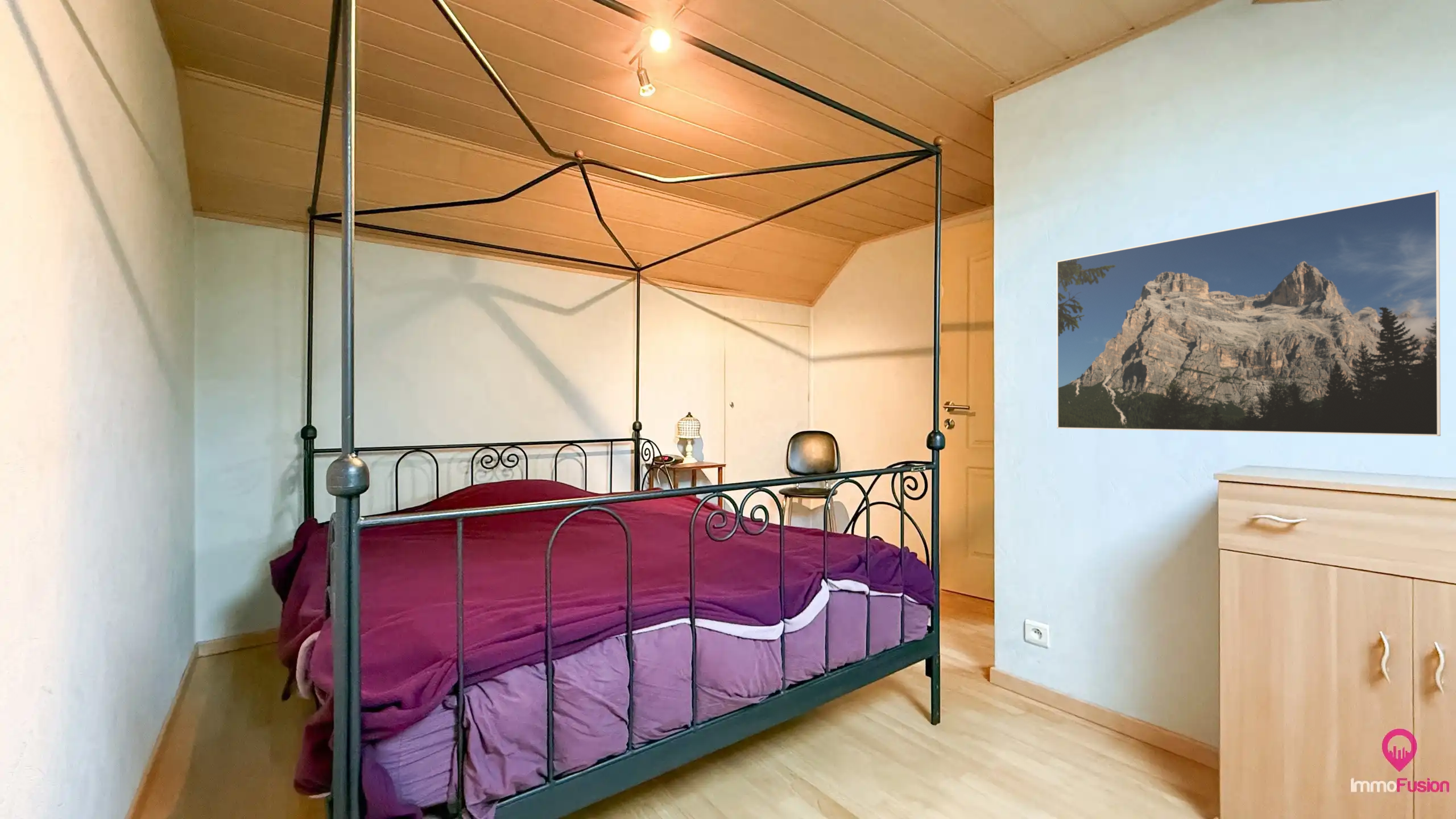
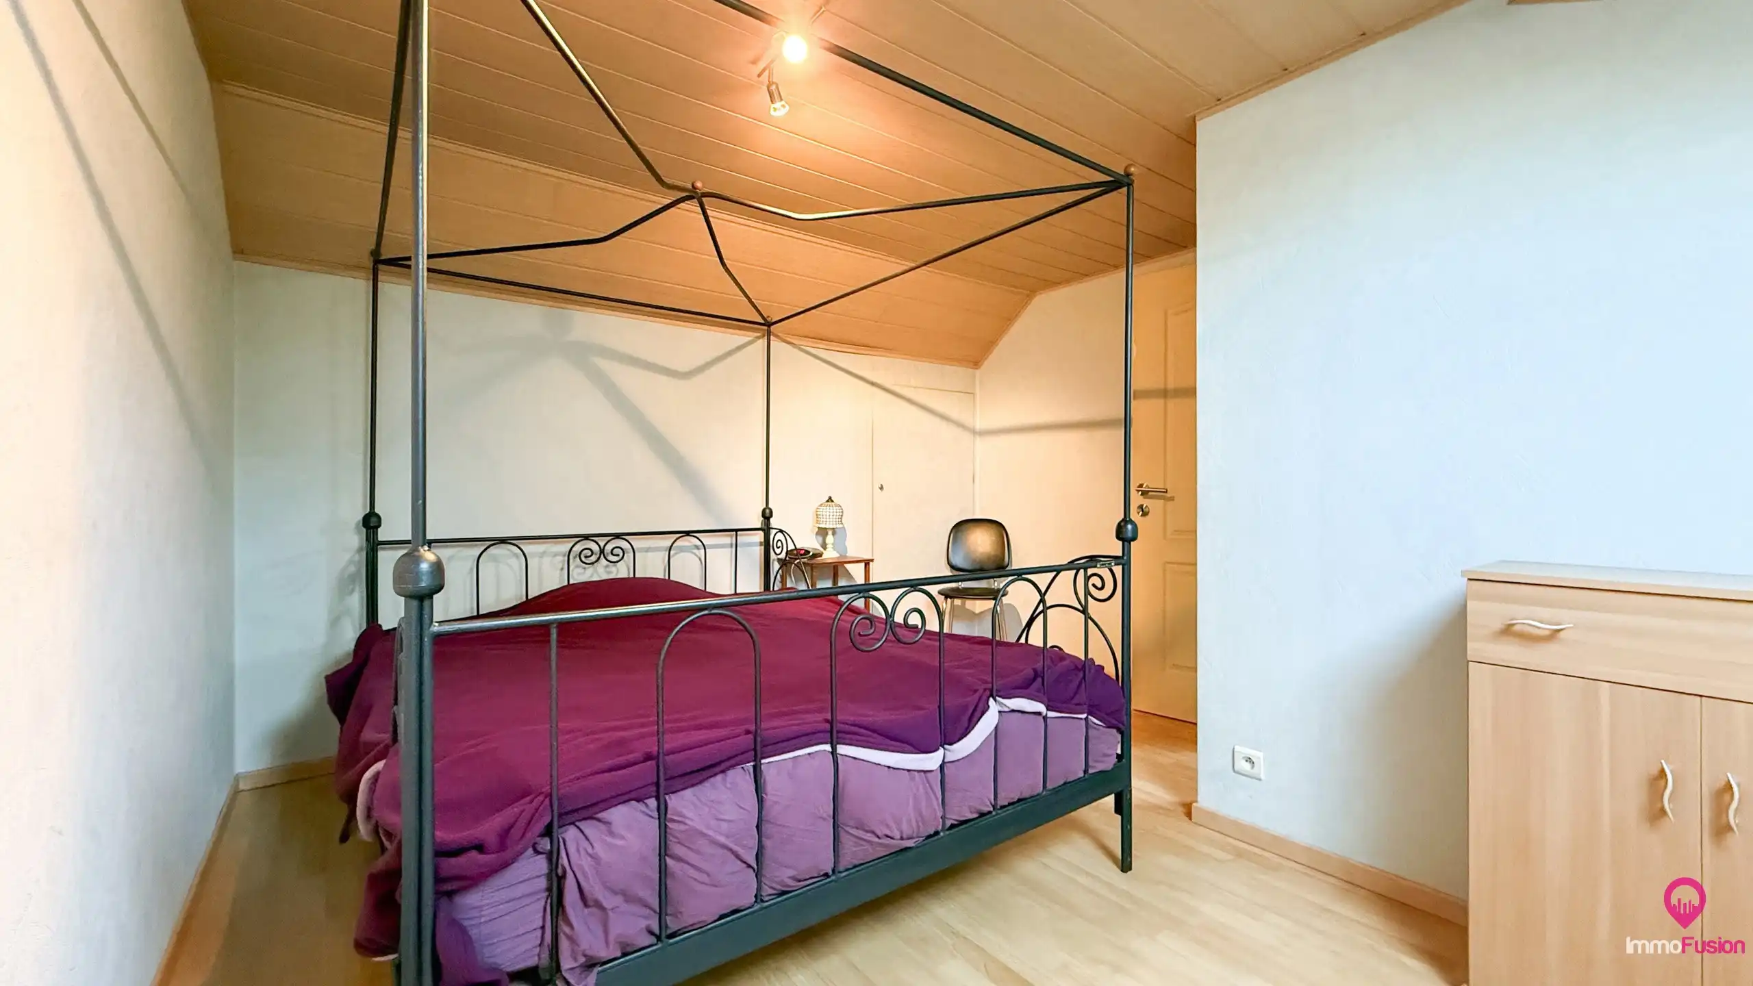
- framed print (1213, 332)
